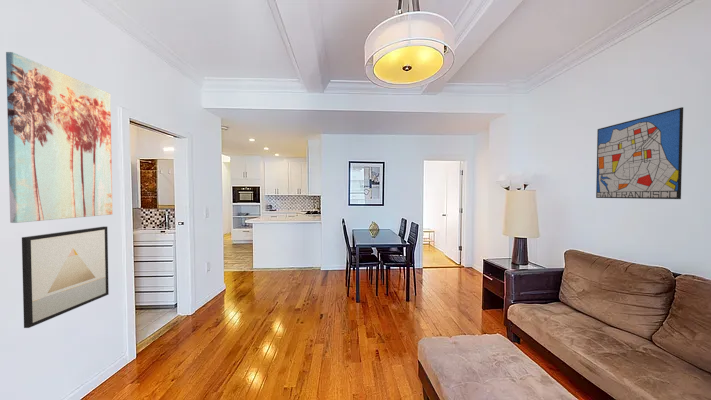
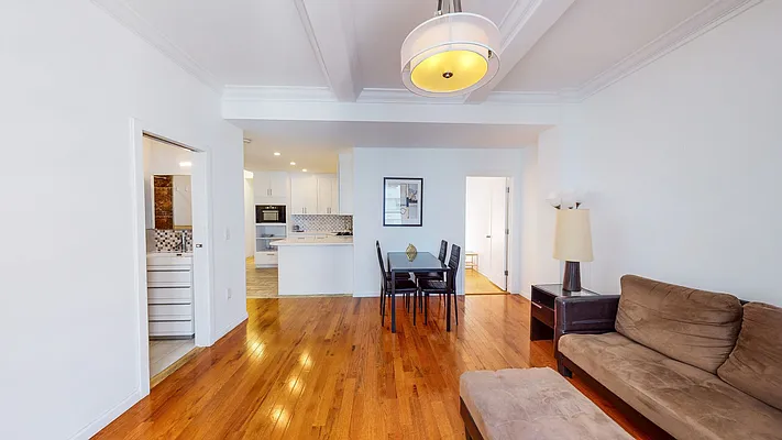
- wall art (71, 270)
- wall art (633, 159)
- wall art (68, 147)
